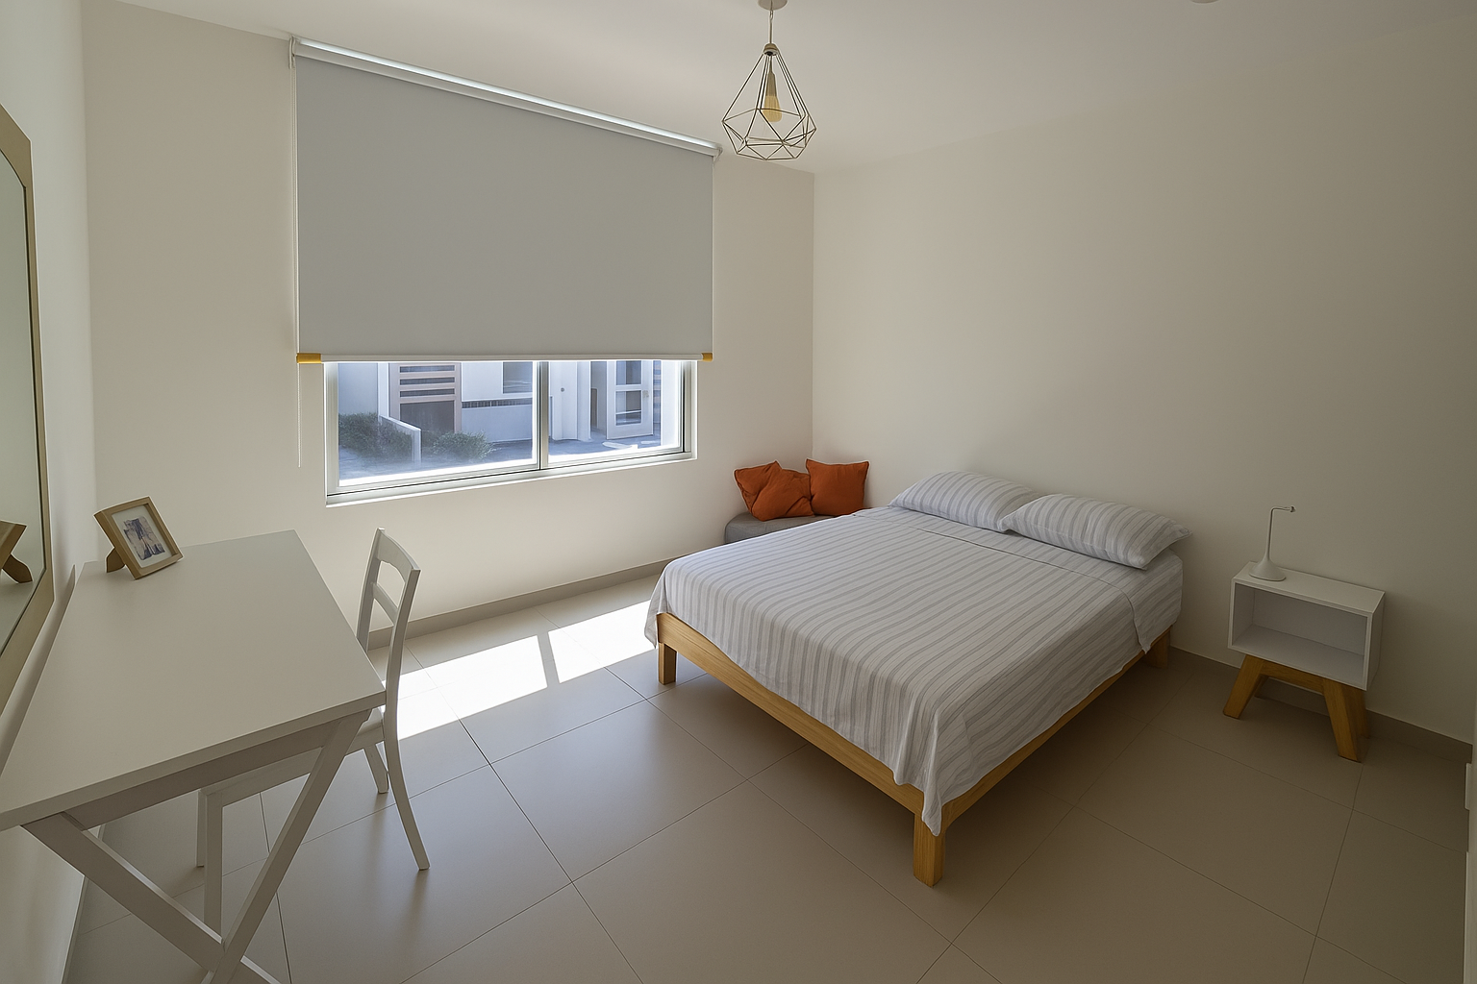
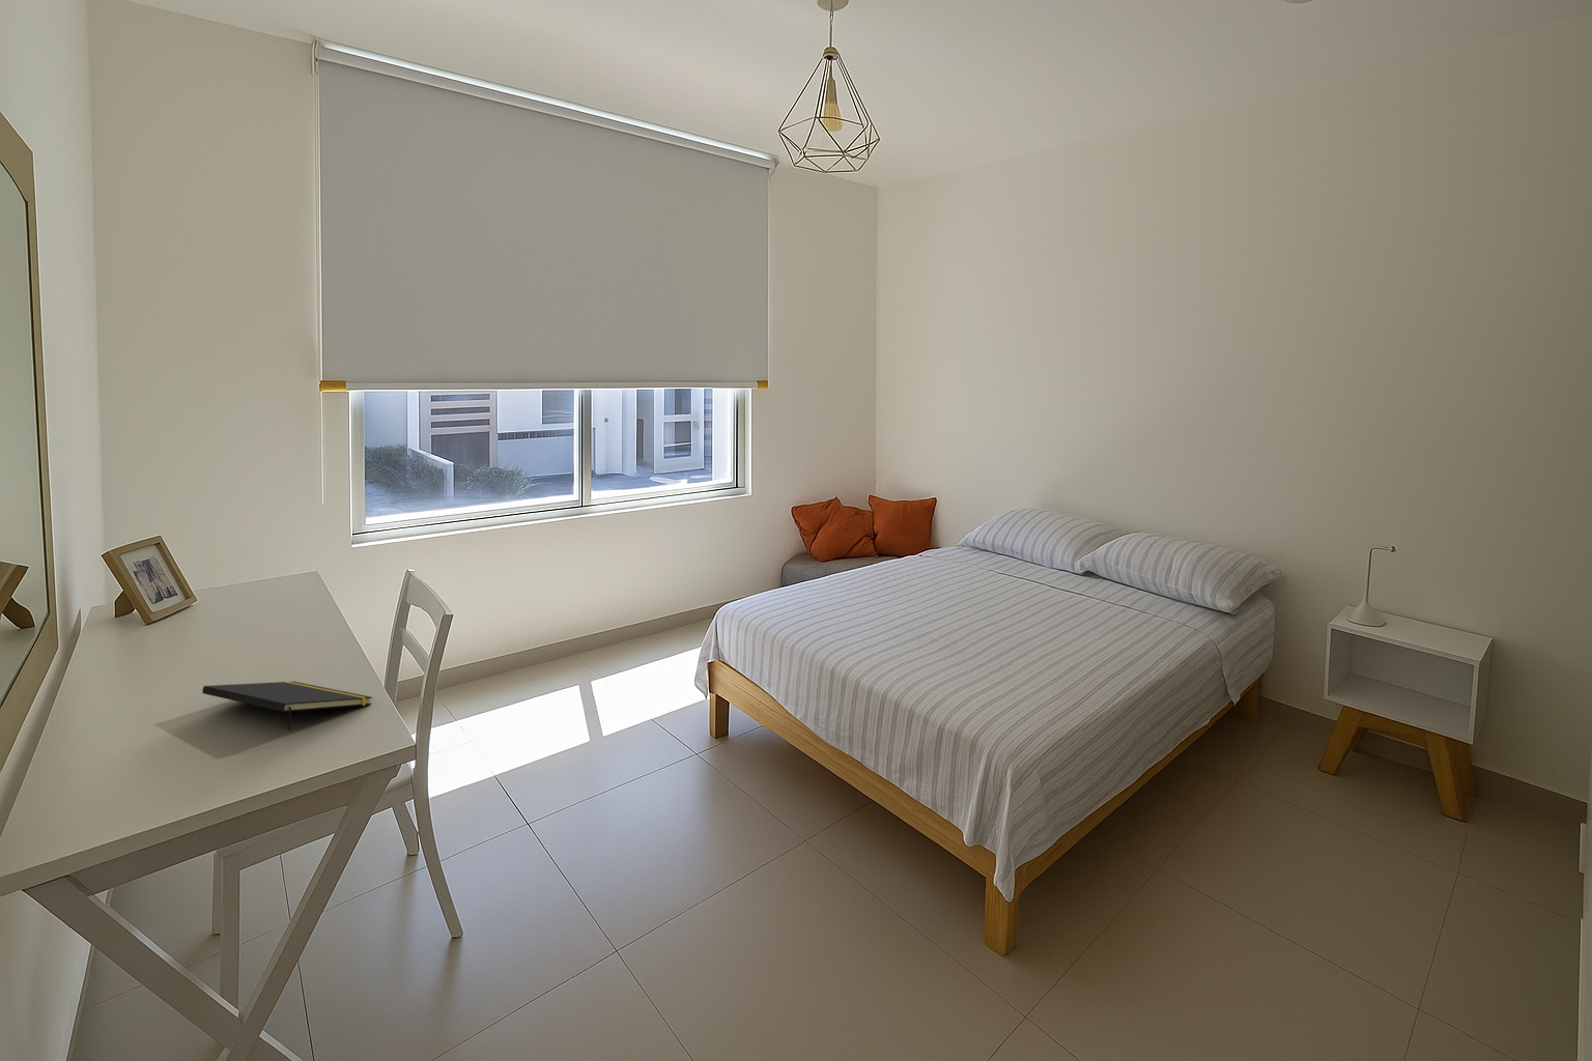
+ notepad (289, 695)
